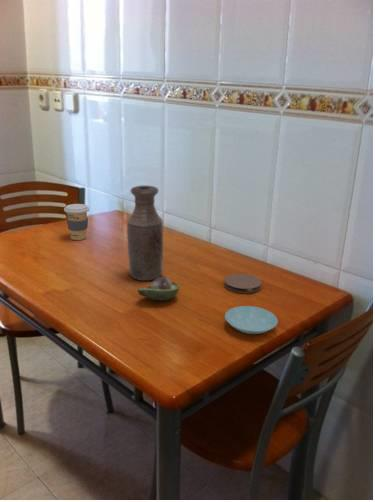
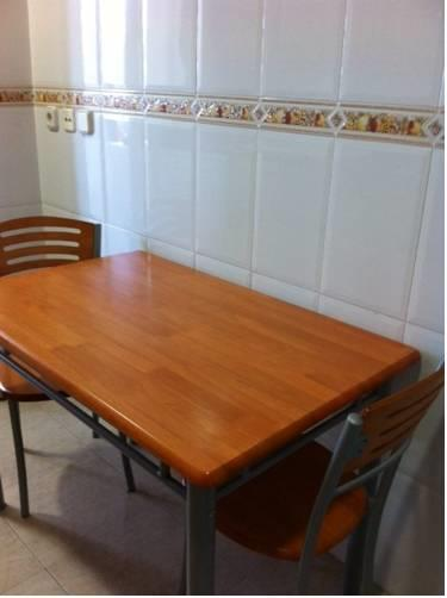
- bottle (145, 232)
- saucer (250, 322)
- coaster (242, 283)
- coffee cup (77, 222)
- fruit (159, 289)
